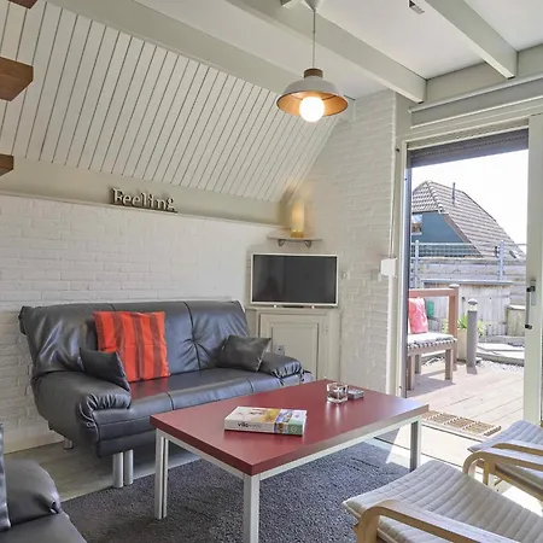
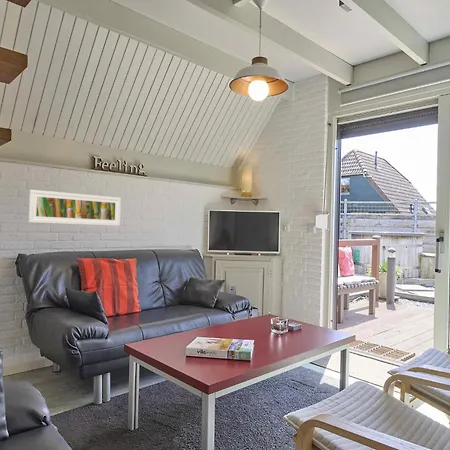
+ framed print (78, 209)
